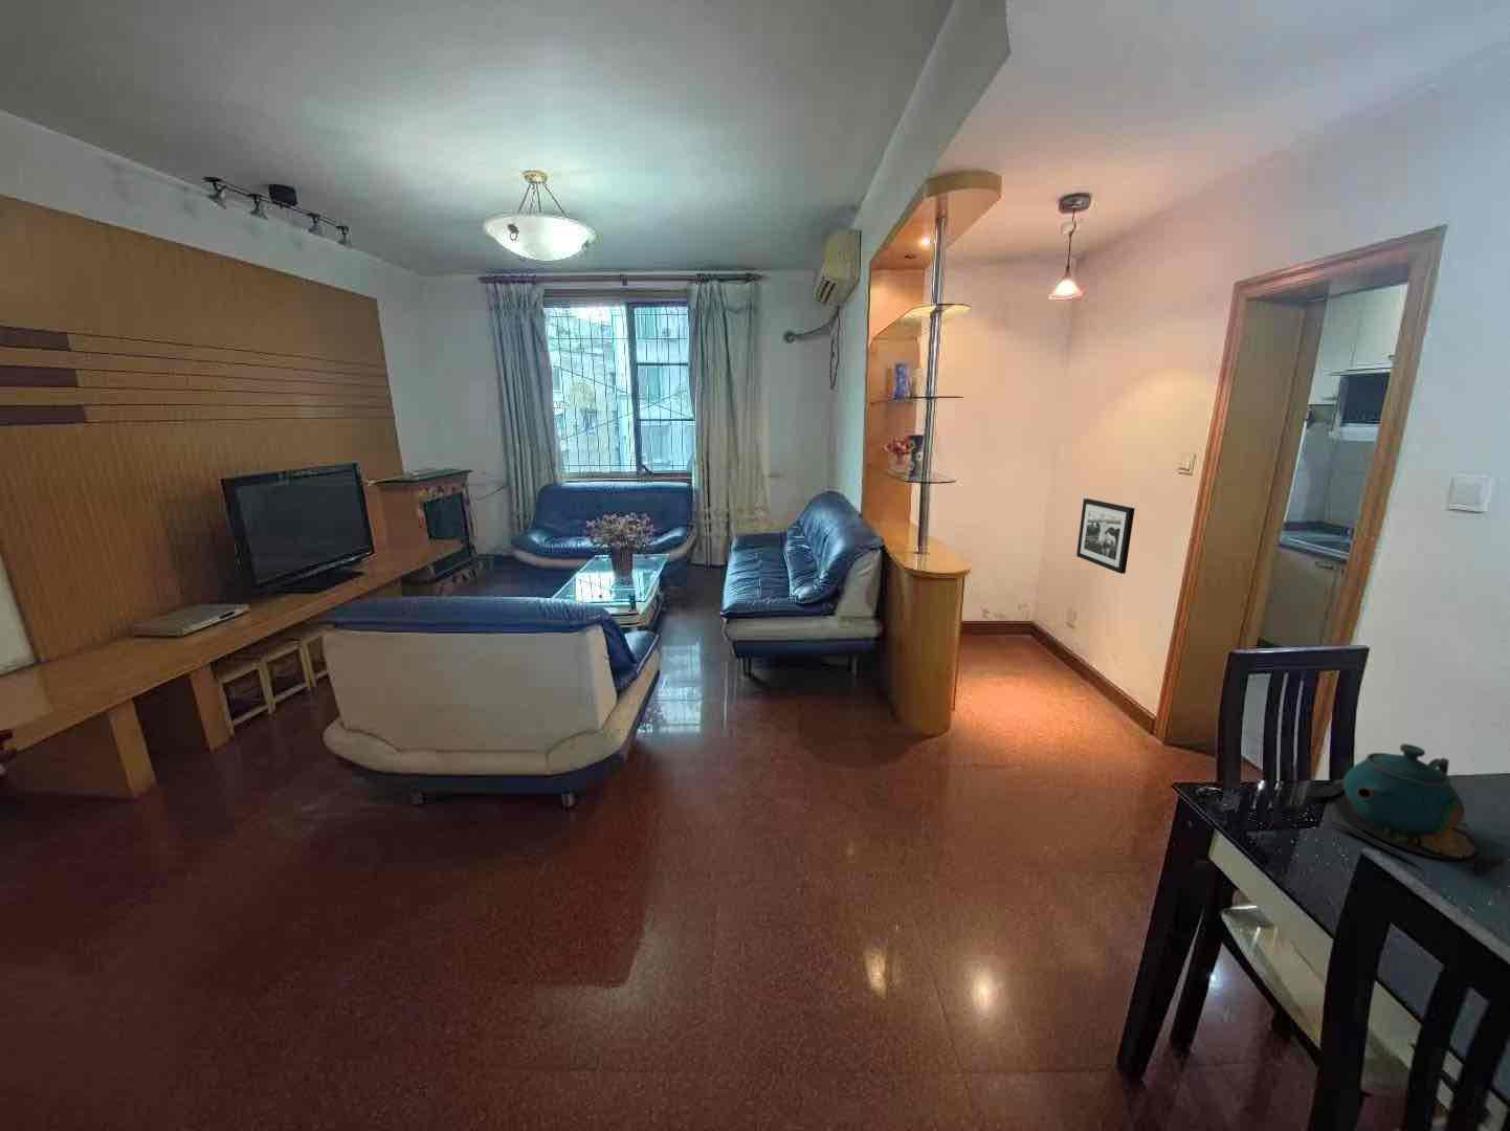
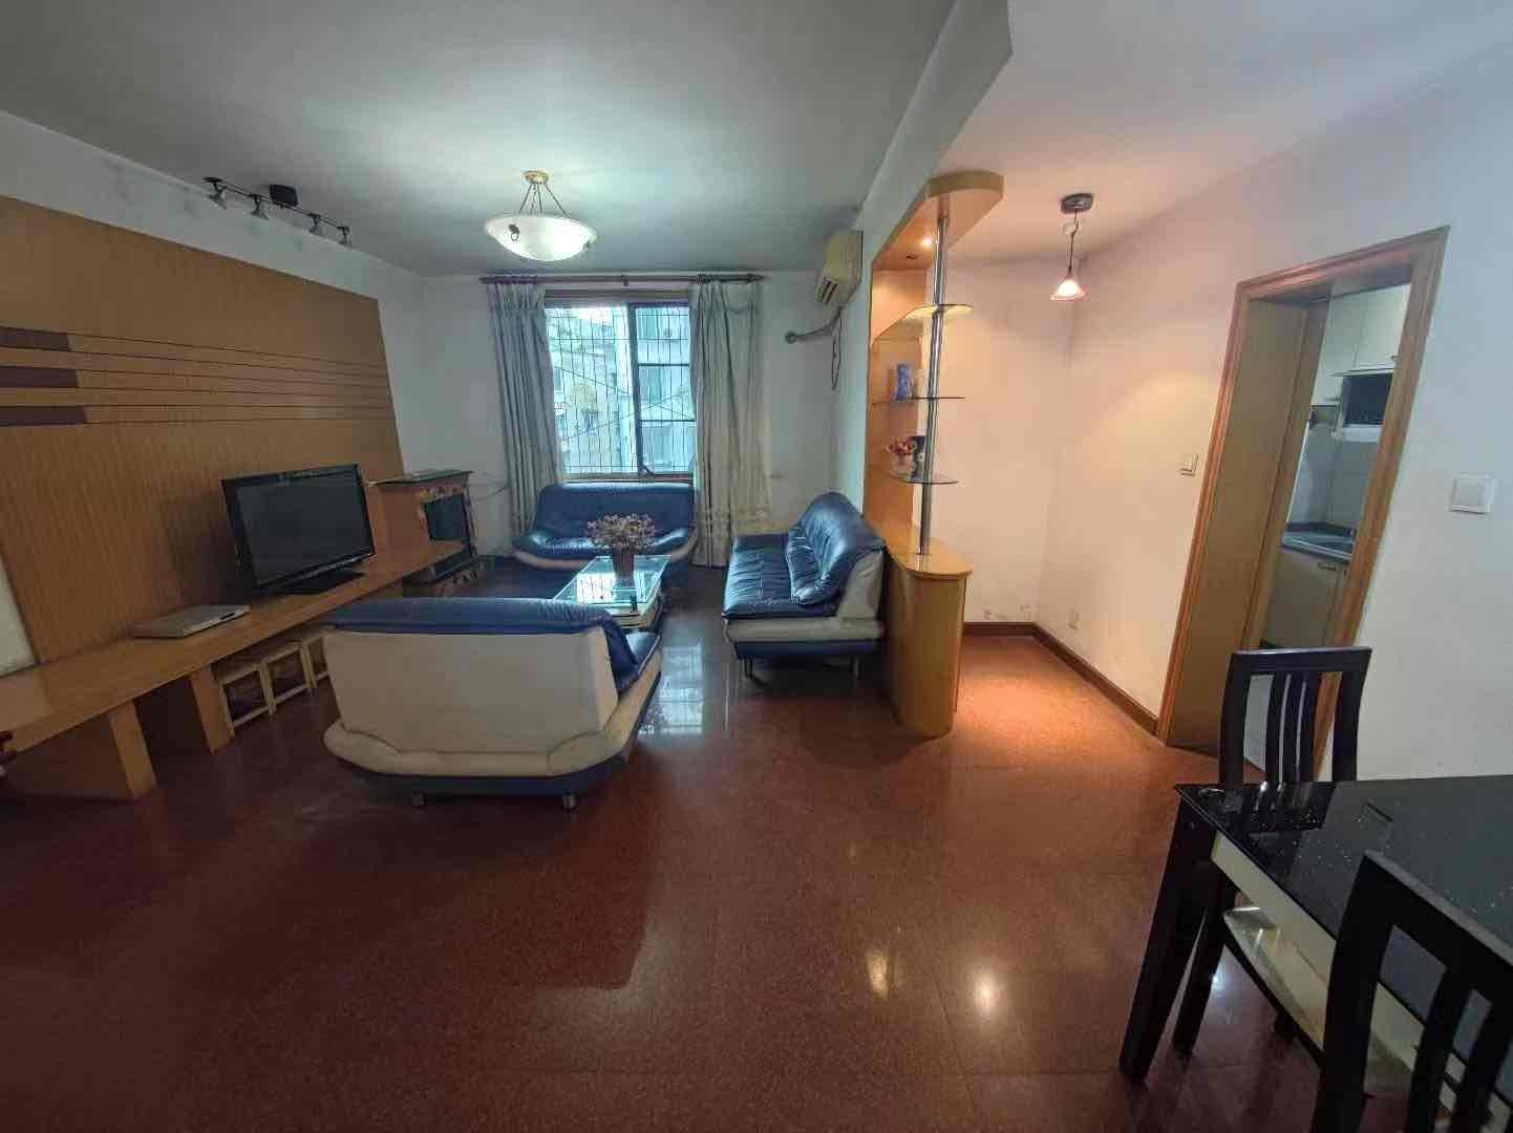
- picture frame (1103, 535)
- teapot (1410, 786)
